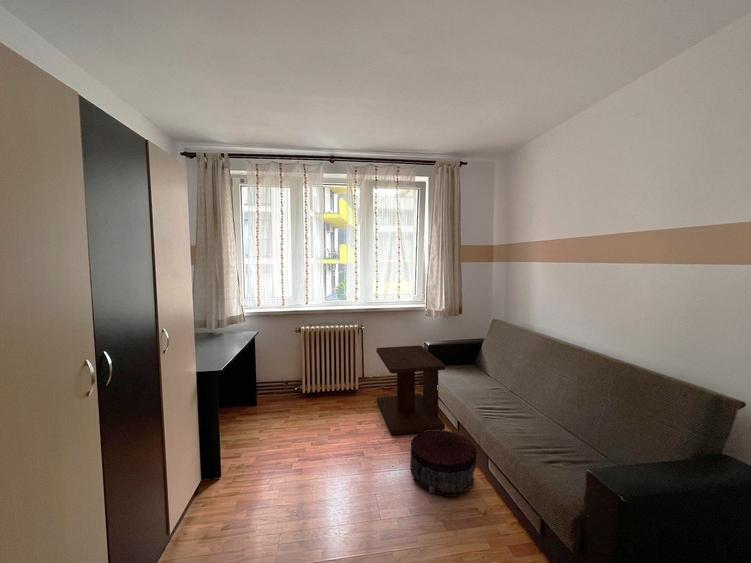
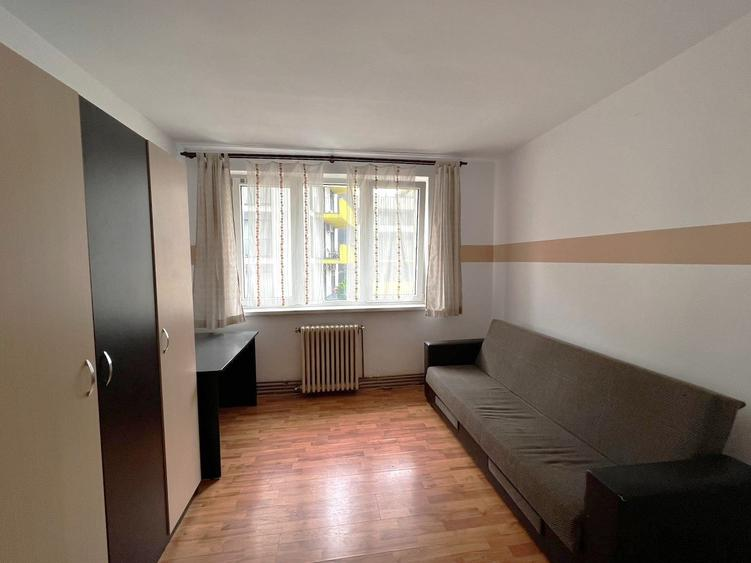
- side table (407, 385)
- pouf (443, 458)
